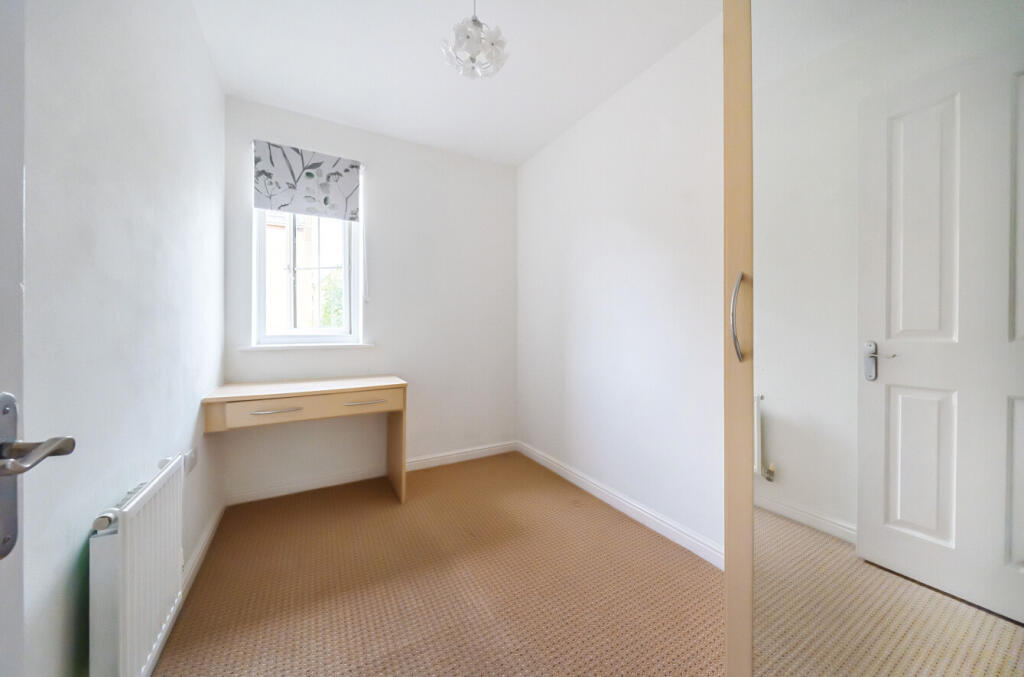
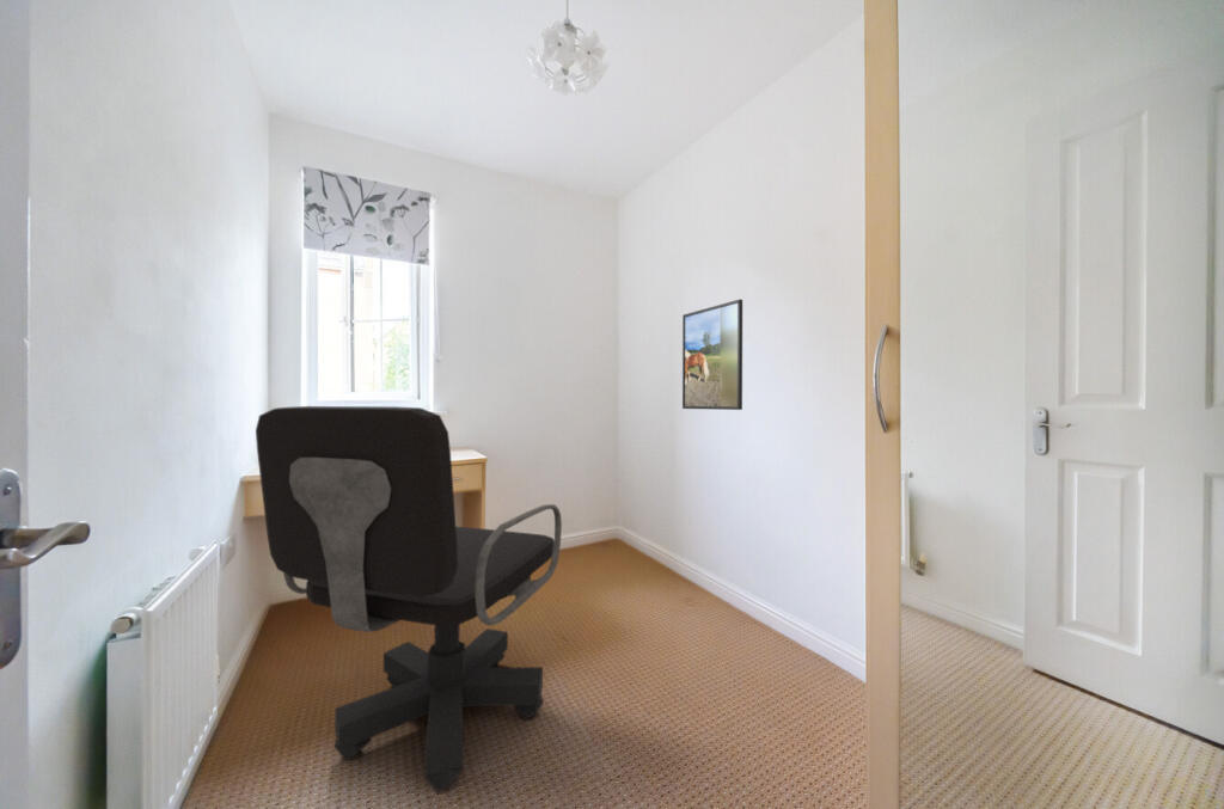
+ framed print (710, 358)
+ office chair (435, 566)
